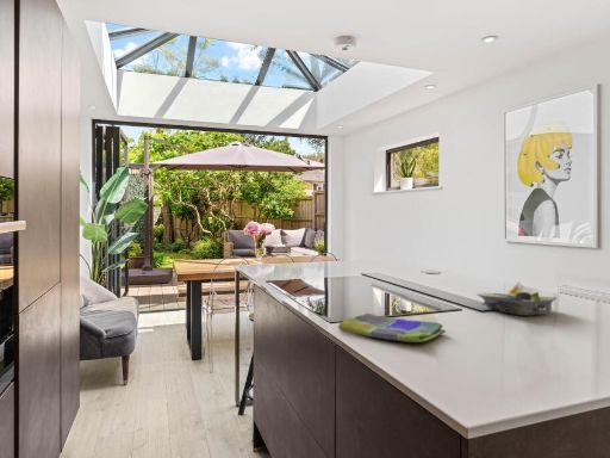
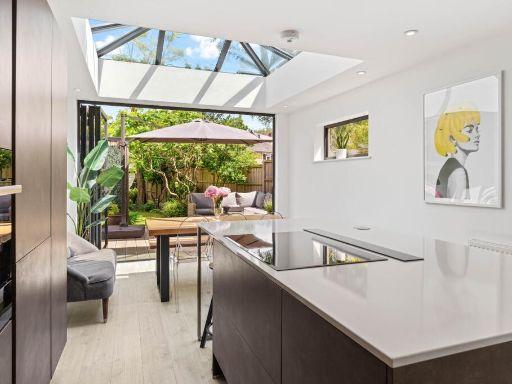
- dish towel (390, 327)
- decorative bowl (524, 296)
